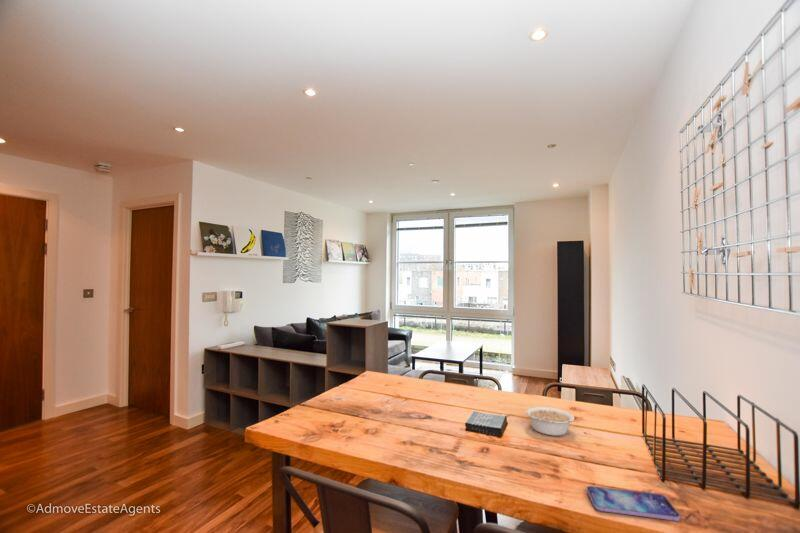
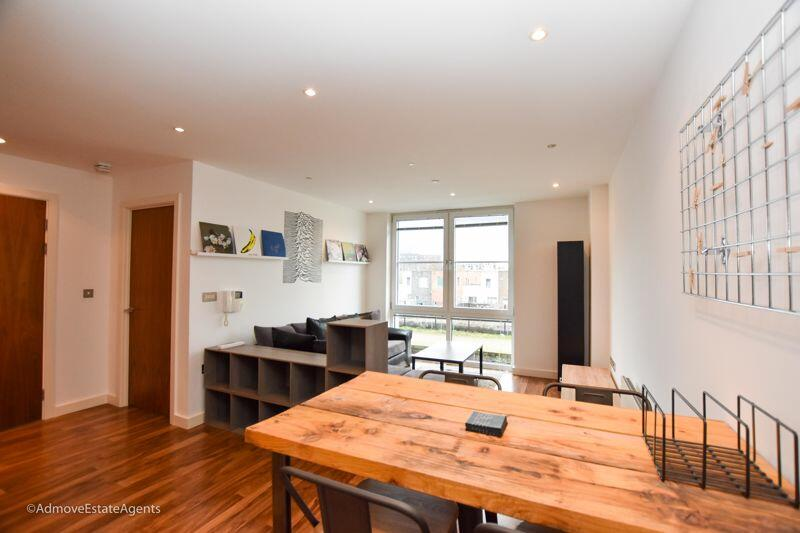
- legume (551, 420)
- smartphone (630, 502)
